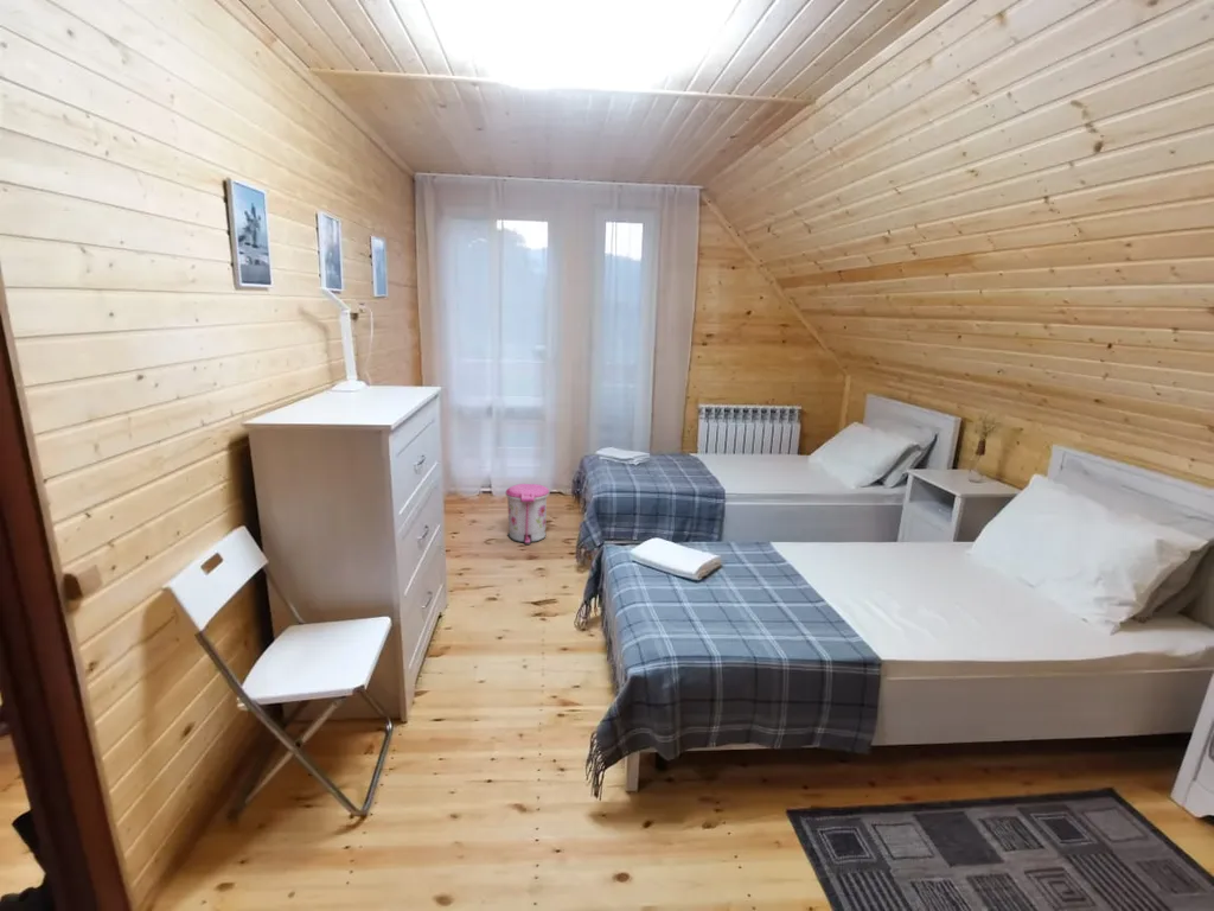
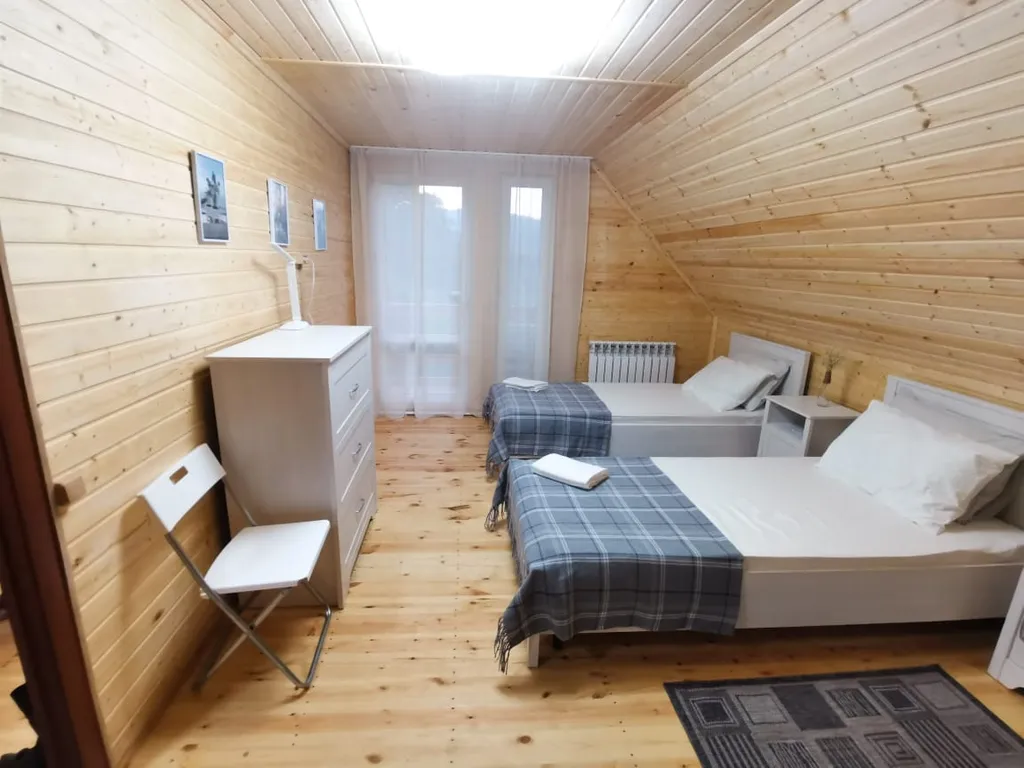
- trash can (526, 511)
